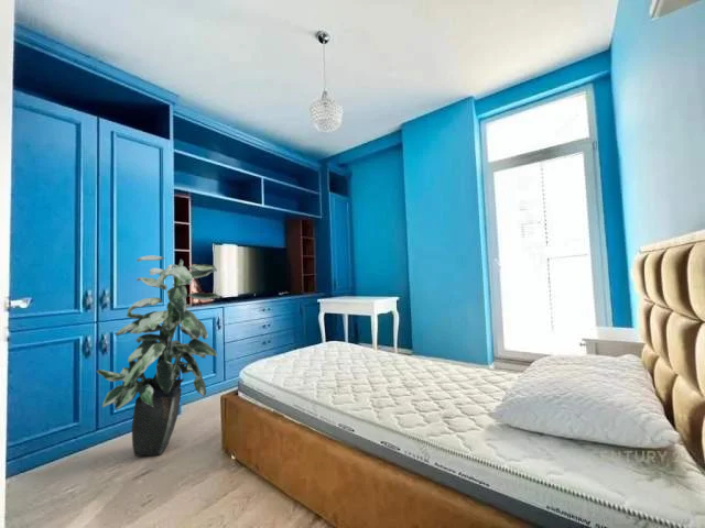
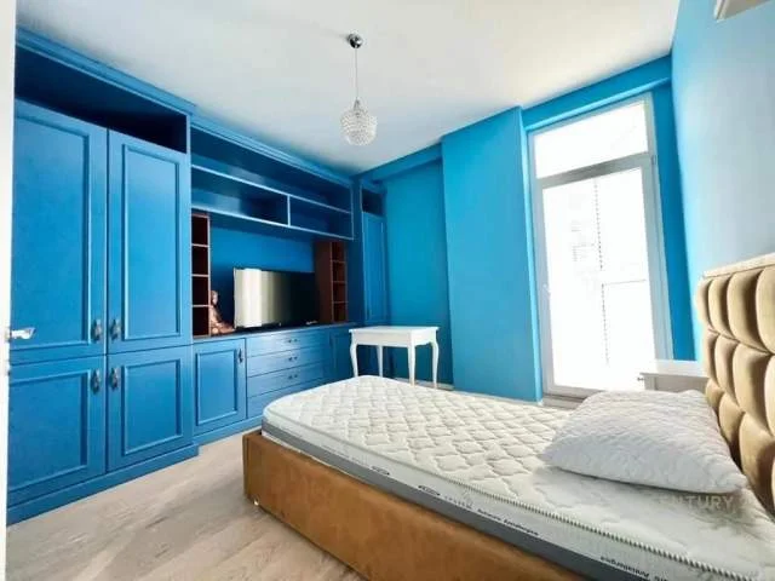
- indoor plant (164, 349)
